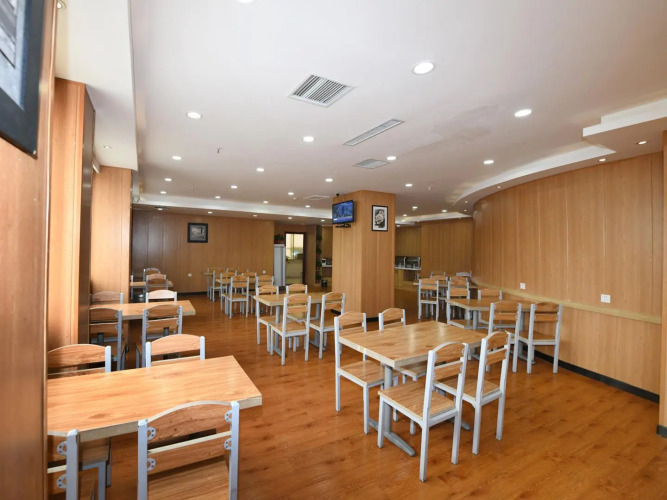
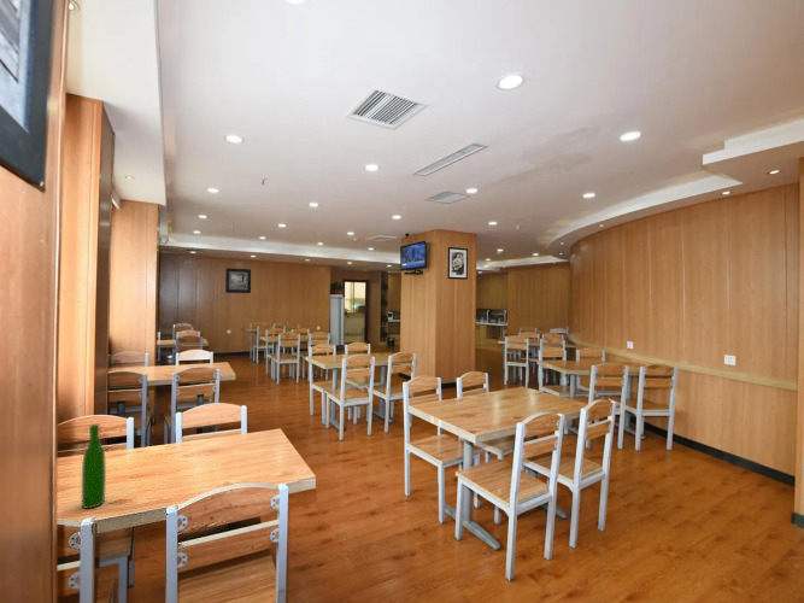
+ wine bottle (93, 464)
